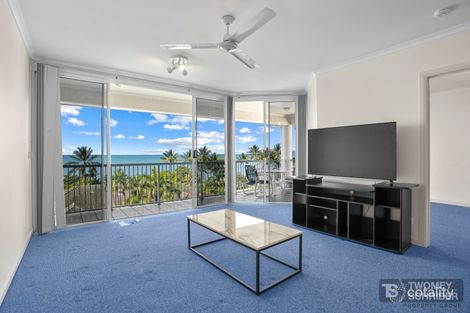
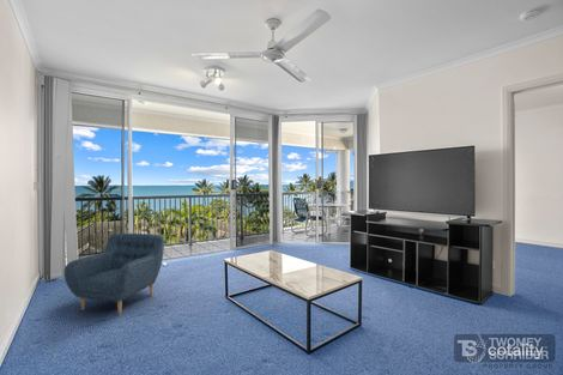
+ armchair (117, 271)
